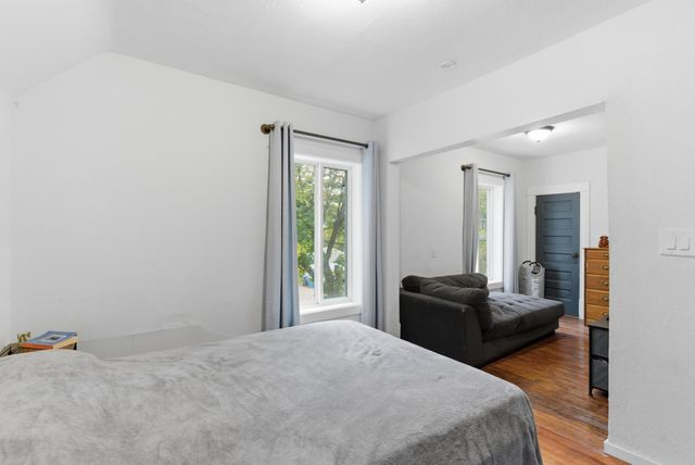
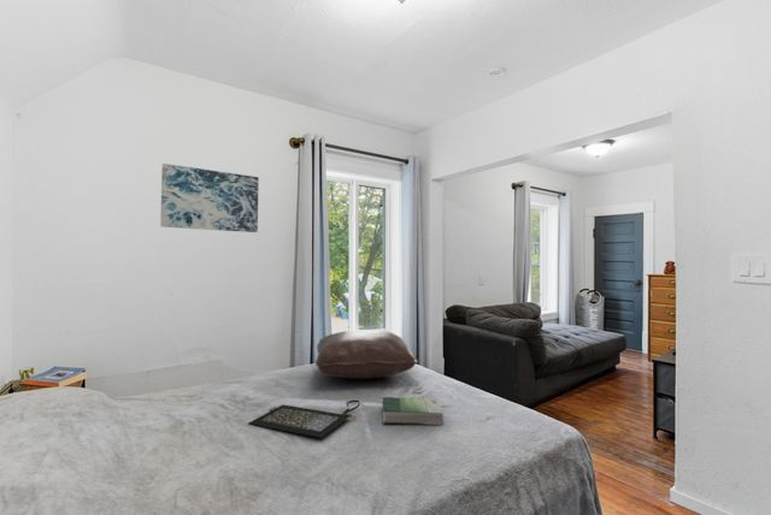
+ wall art (212, 200)
+ pillow (363, 353)
+ clutch bag (305, 419)
+ book (411, 408)
